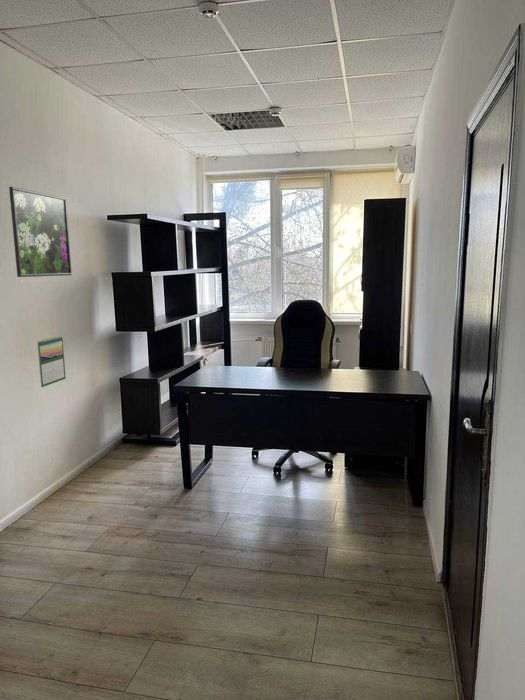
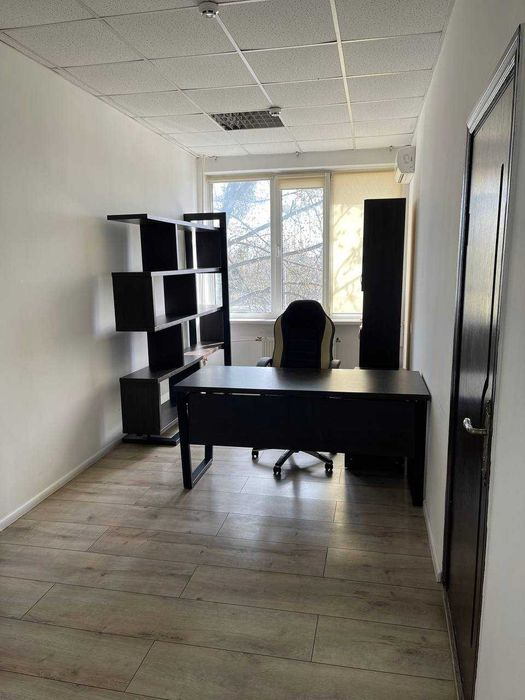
- calendar (52, 360)
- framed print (43, 235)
